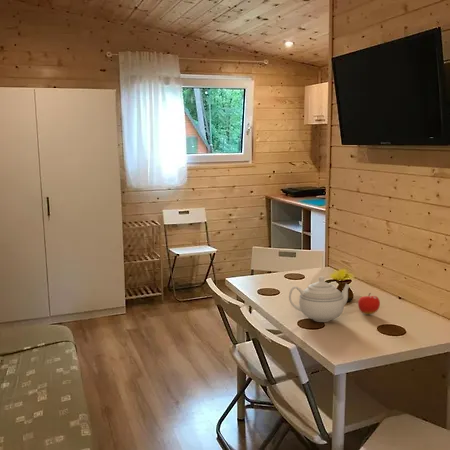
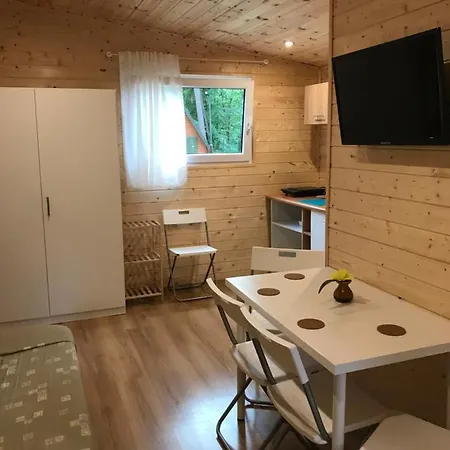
- fruit (368, 303)
- teapot (320, 298)
